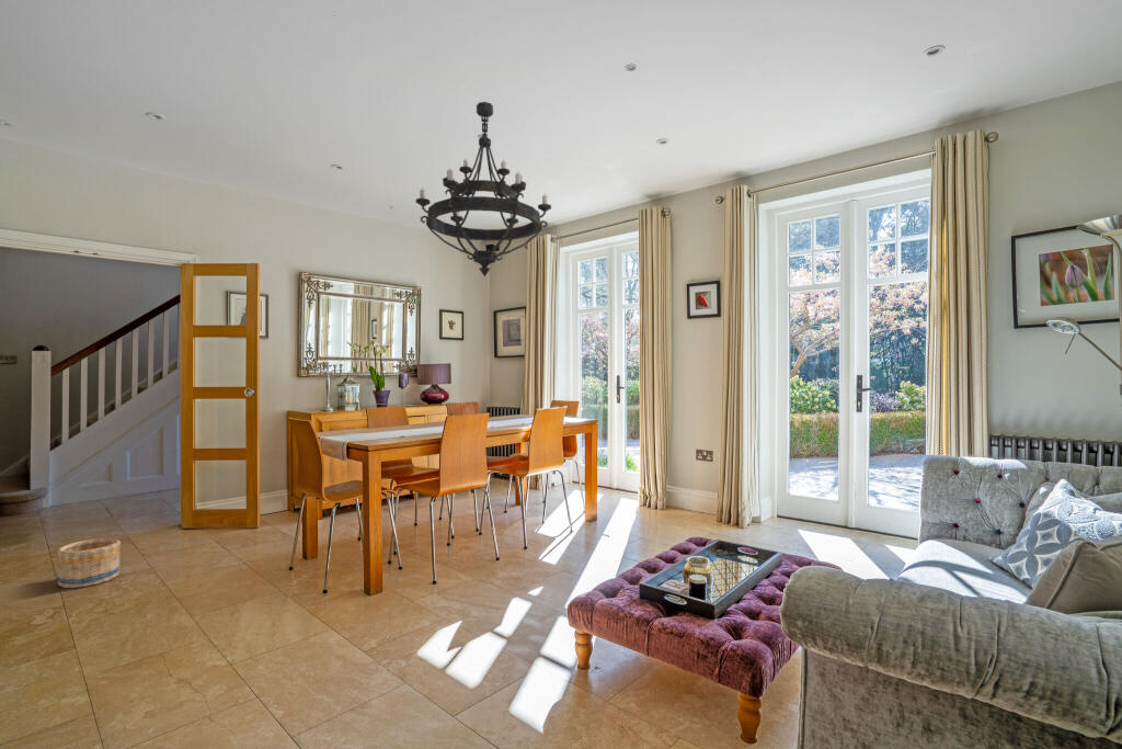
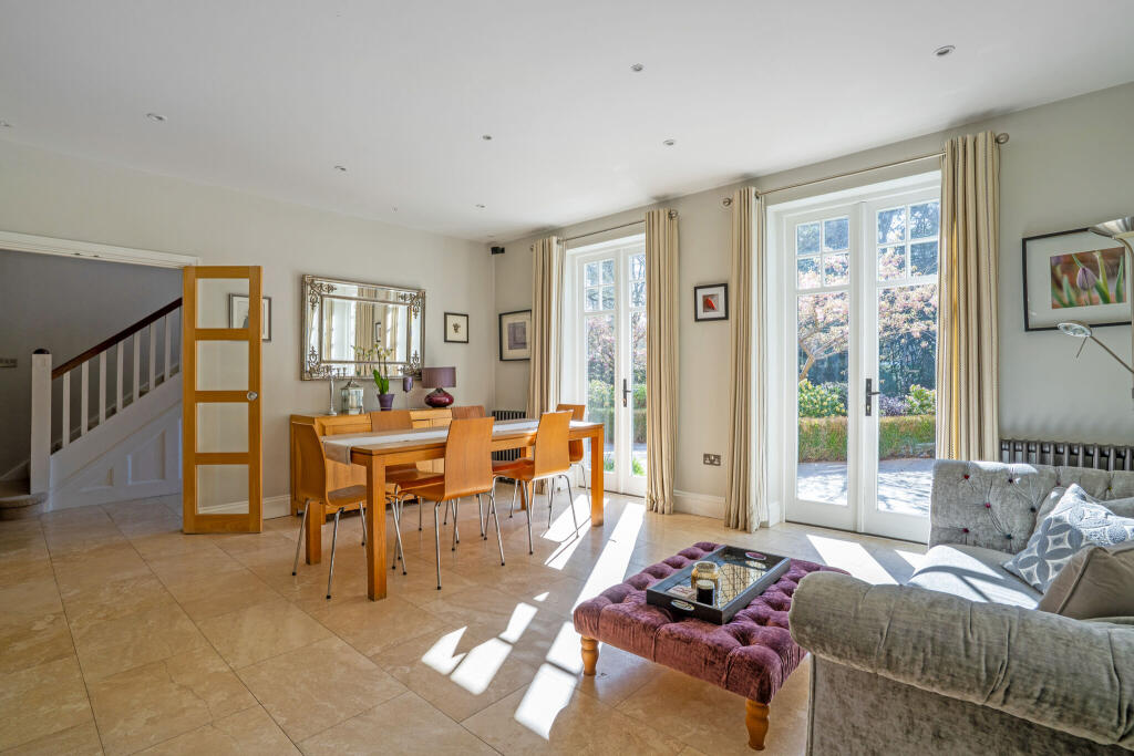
- chandelier (484, 190)
- basket (89, 561)
